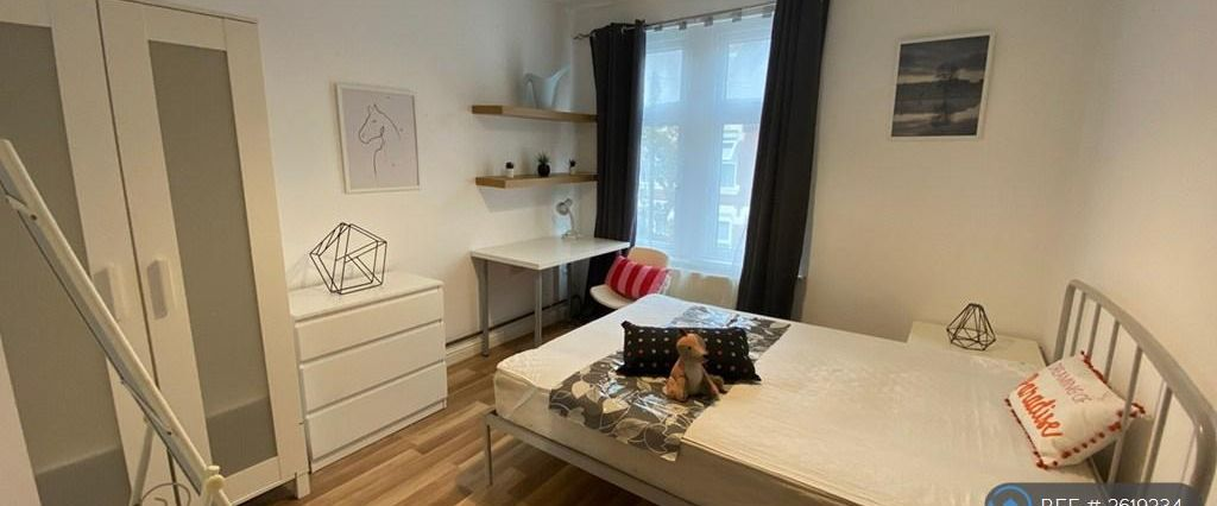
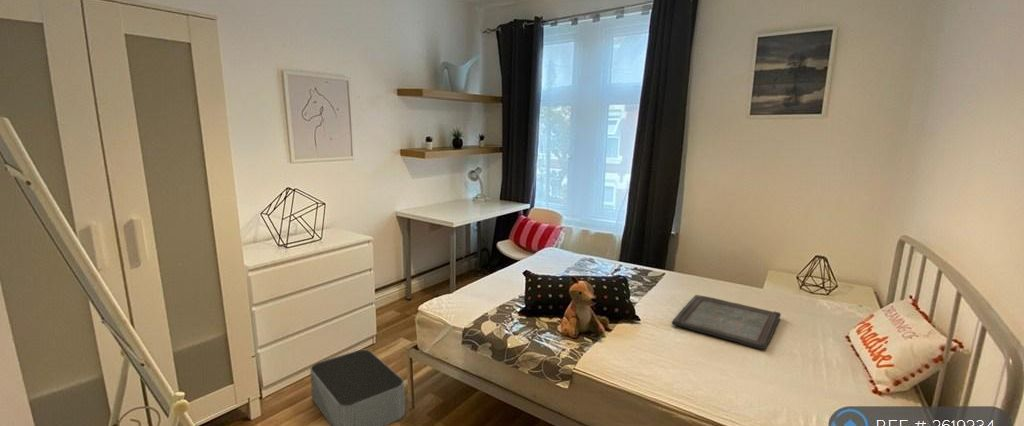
+ serving tray (725, 318)
+ storage bin (356, 389)
